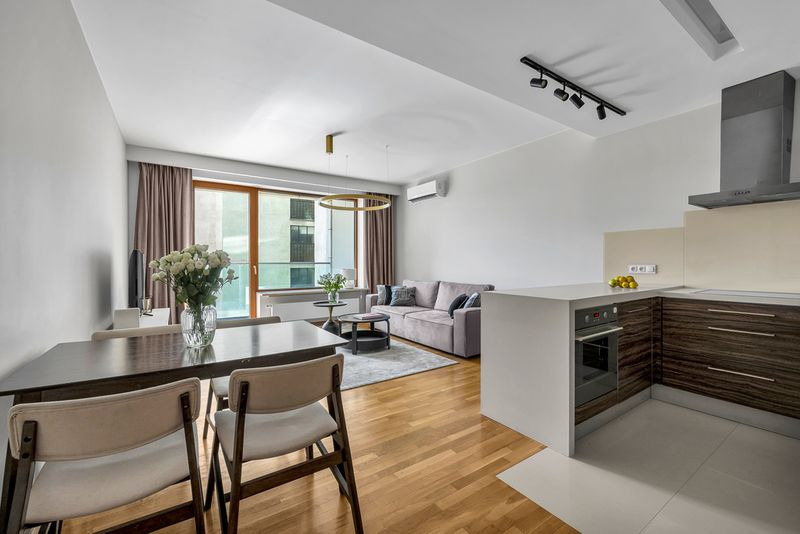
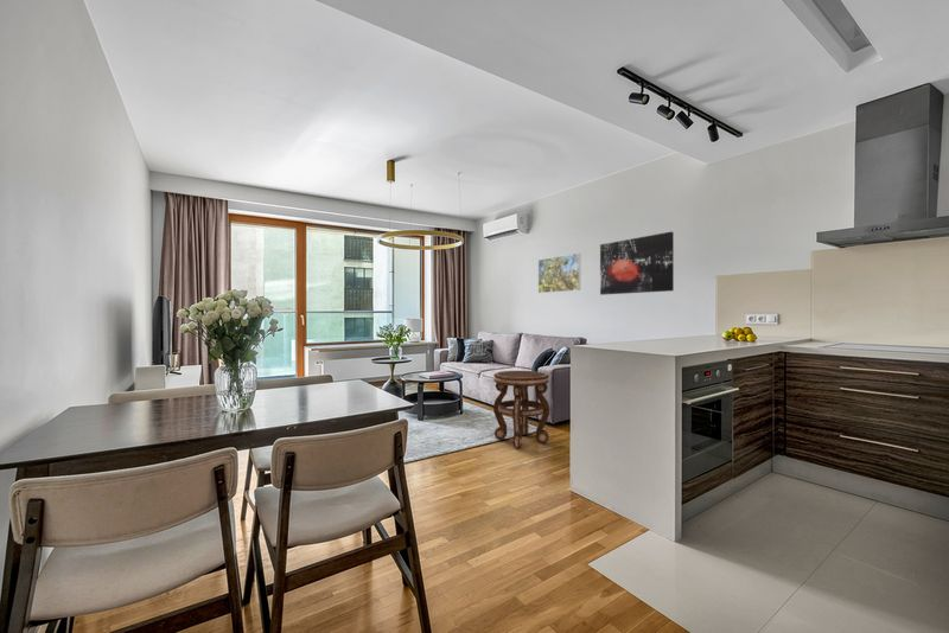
+ wall art (633, 266)
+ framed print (558, 274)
+ side table (520, 407)
